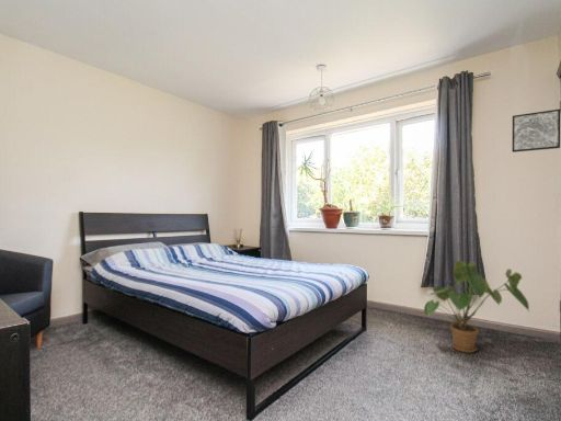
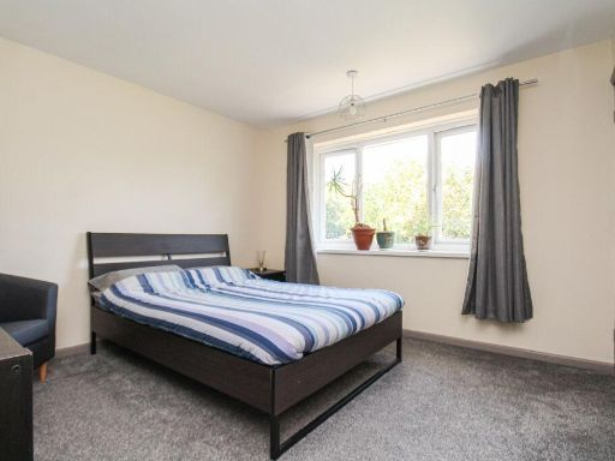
- house plant (472, 303)
- wall art (535, 130)
